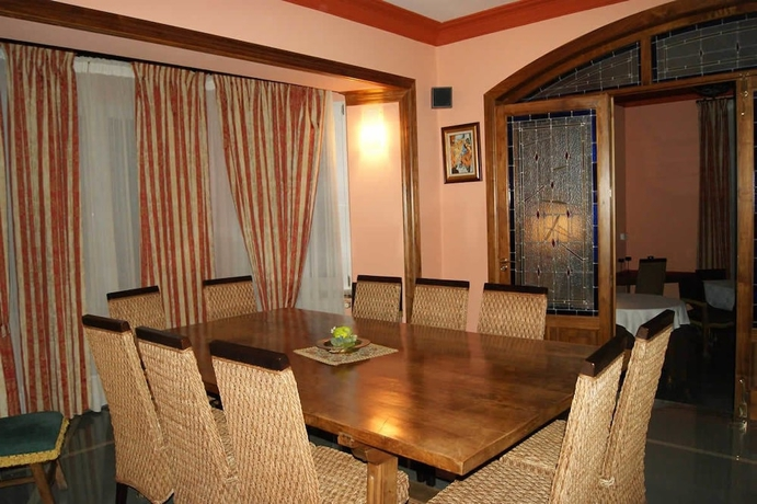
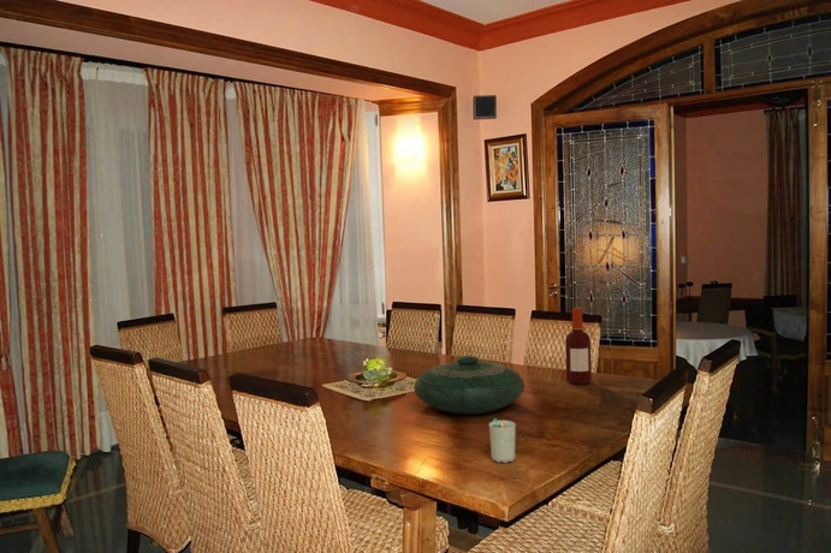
+ decorative bowl (468, 380)
+ bottle (577, 345)
+ cup (501, 436)
